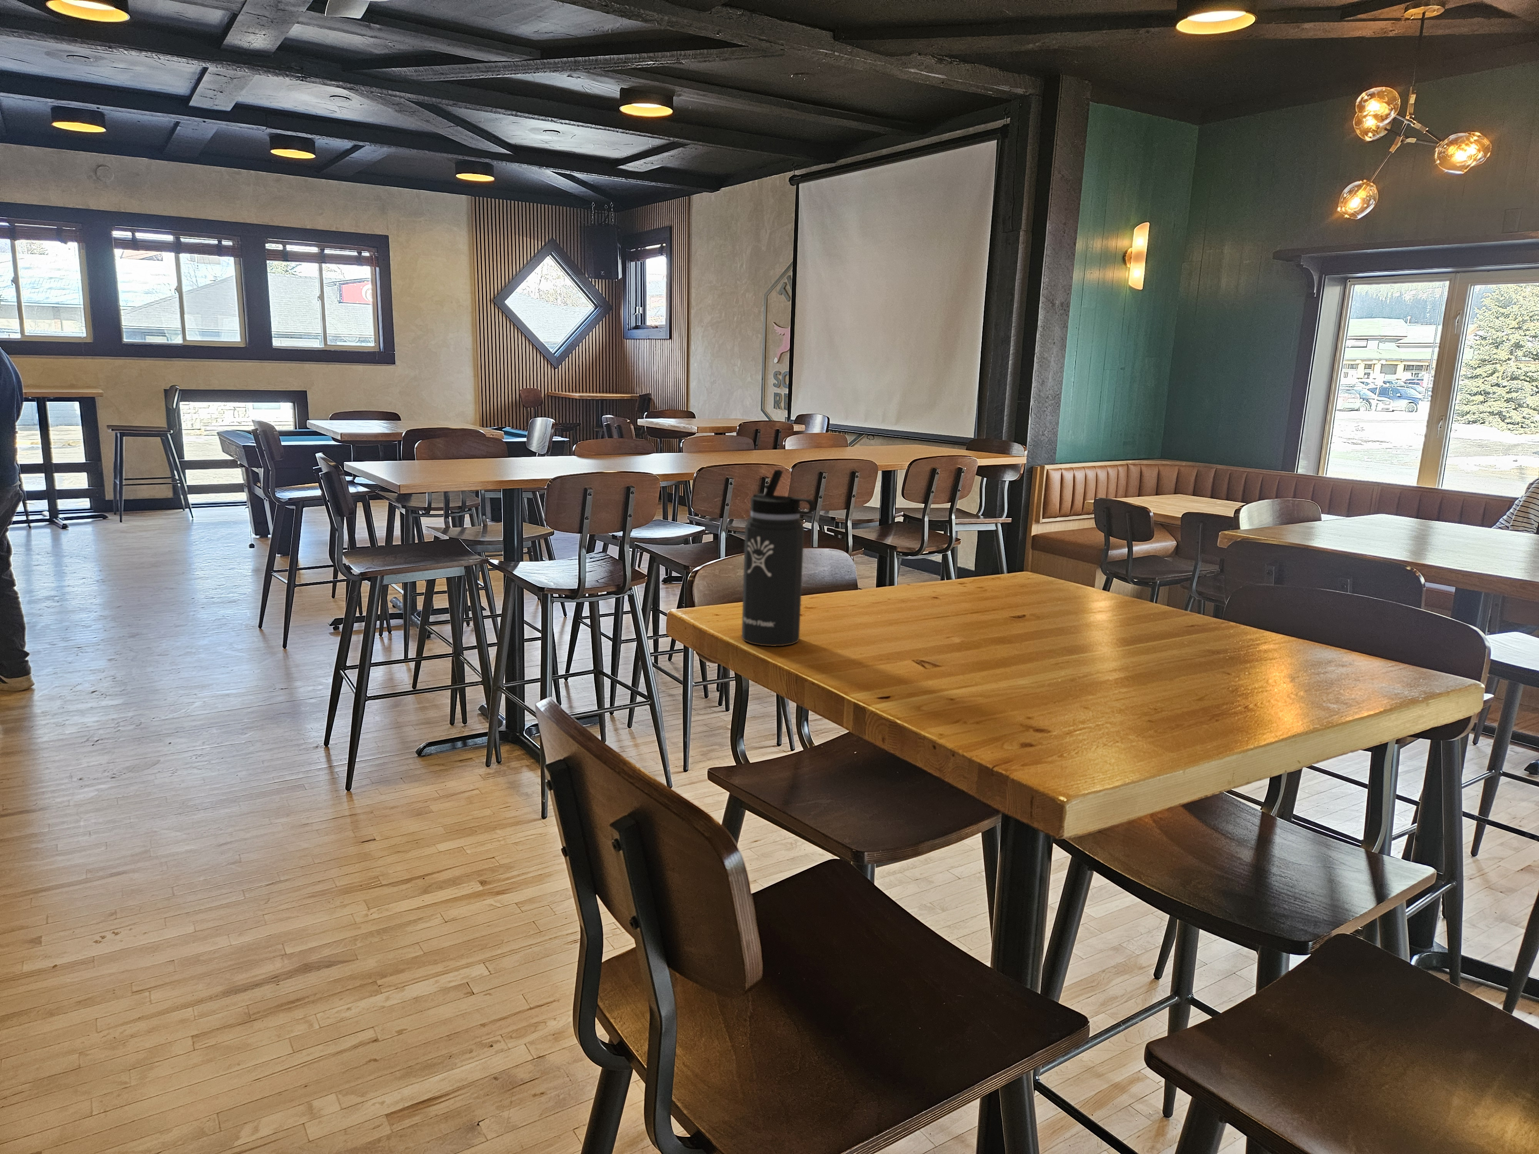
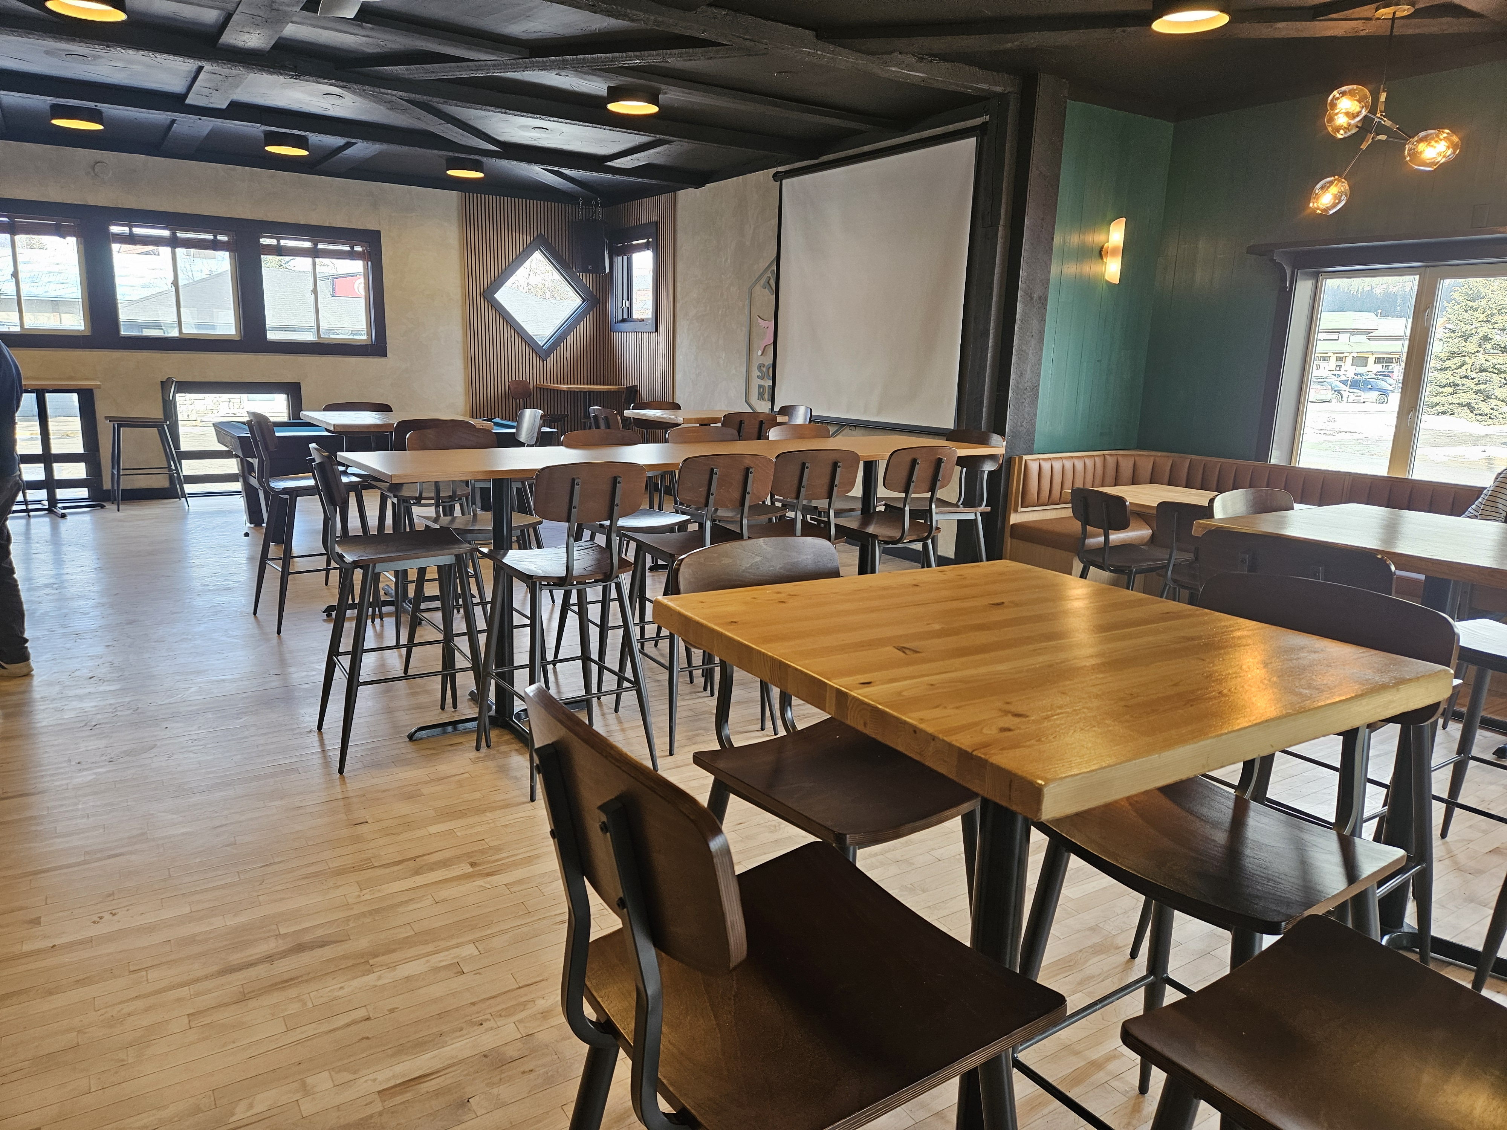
- thermos bottle (779, 556)
